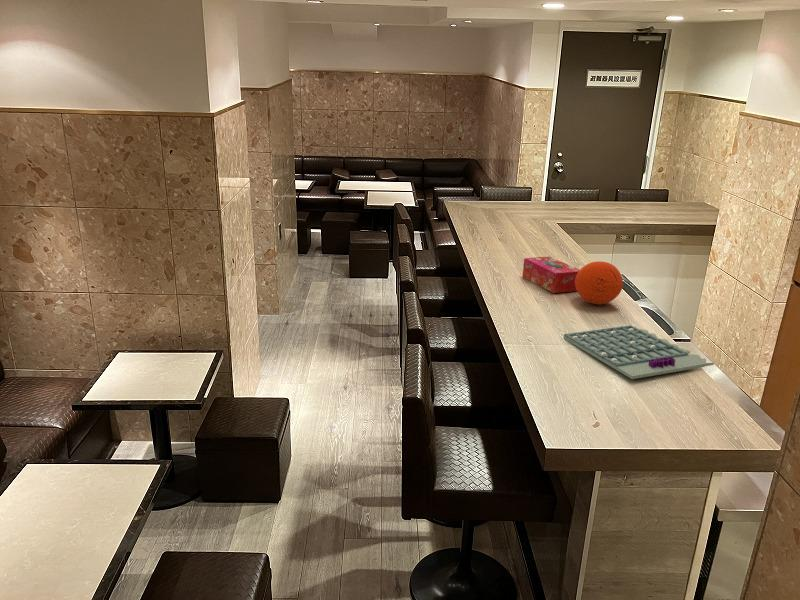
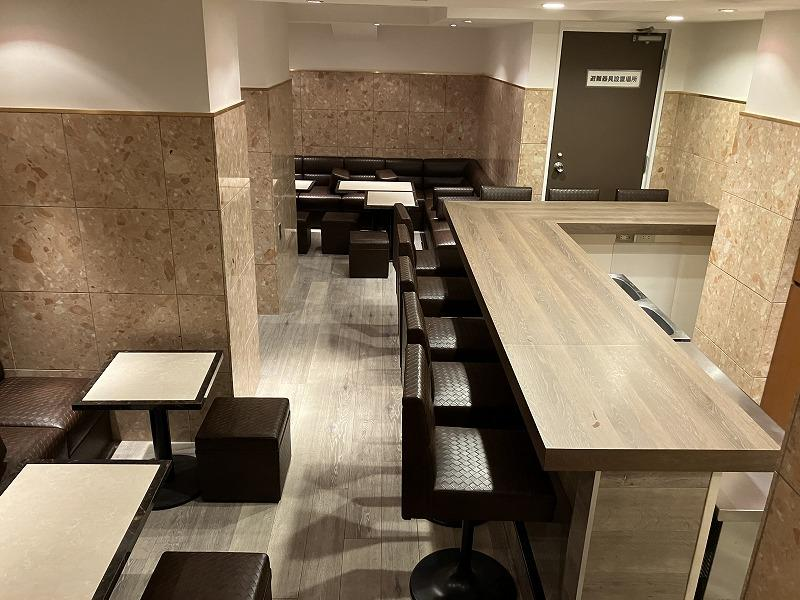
- calendar (636, 347)
- decorative ball (598, 282)
- tissue box (551, 274)
